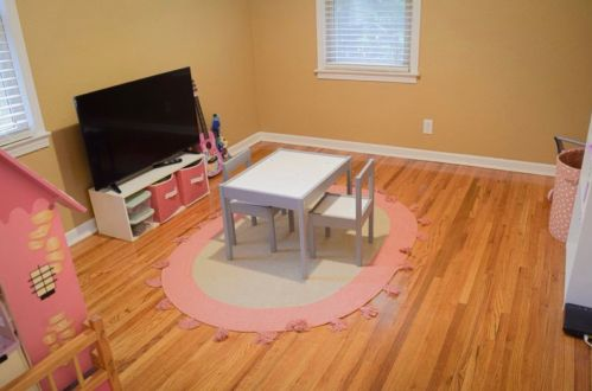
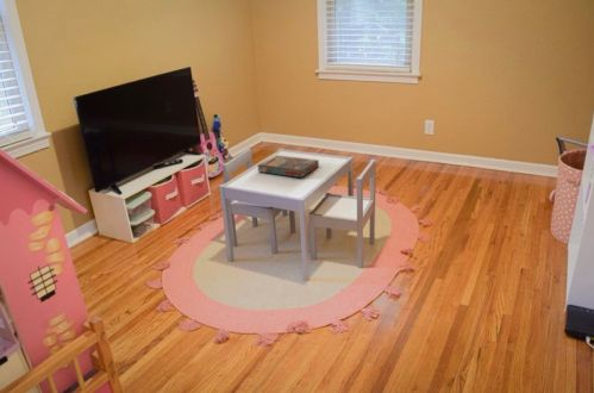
+ board game (288, 166)
